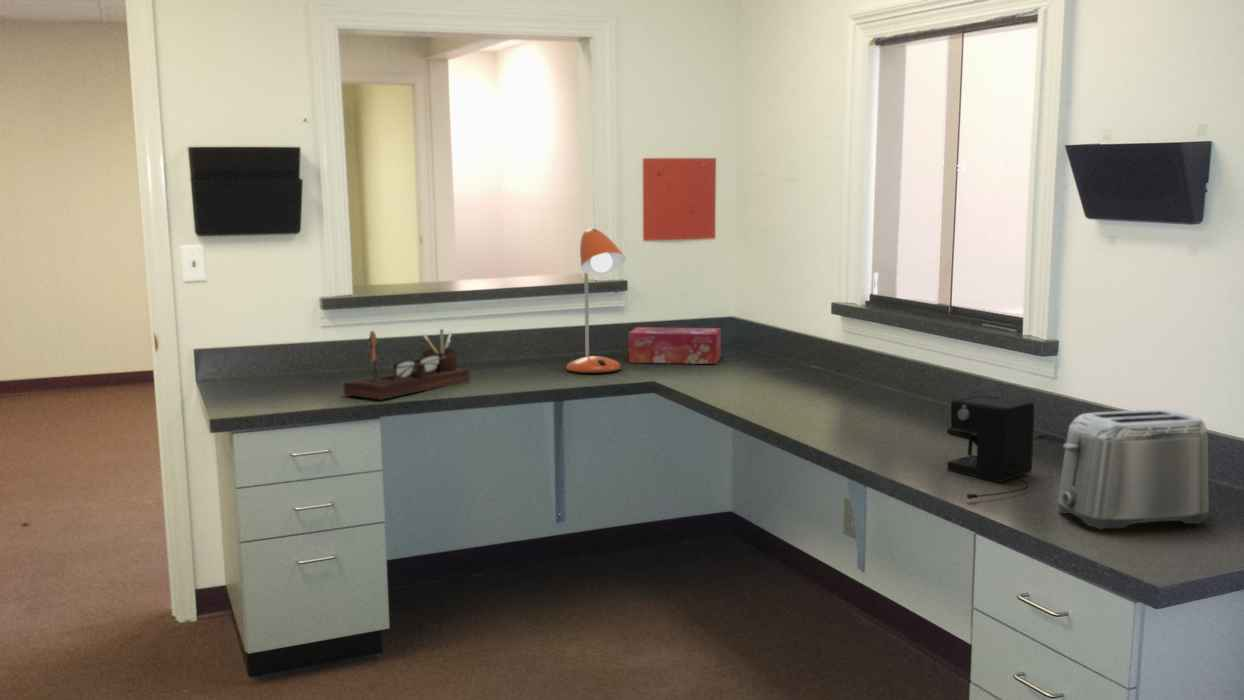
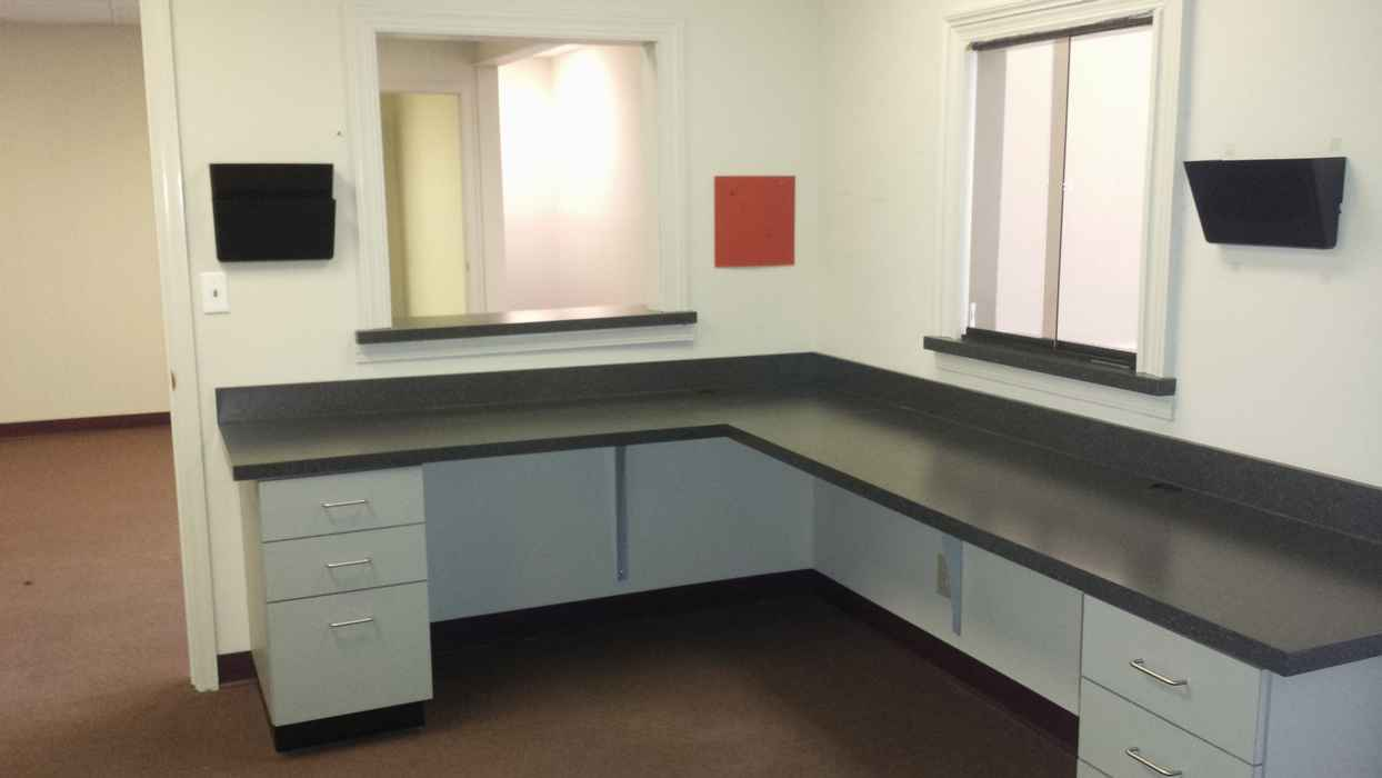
- toaster (1140, 467)
- coffee maker (971, 443)
- tissue box (675, 345)
- desk organizer (412, 360)
- desk lamp (588, 300)
